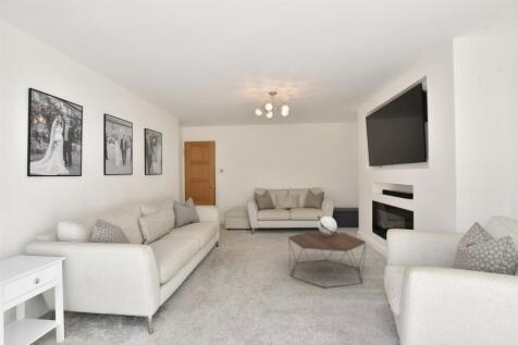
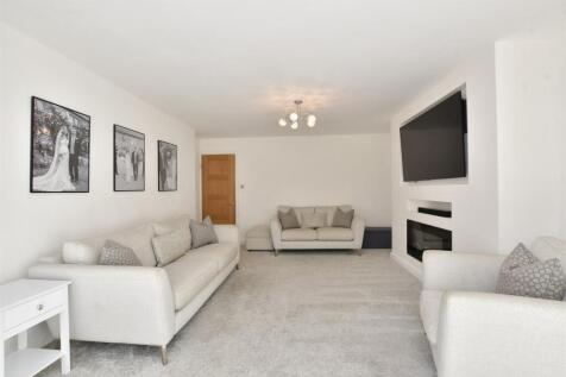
- coffee table (324, 256)
- decorative sphere (326, 225)
